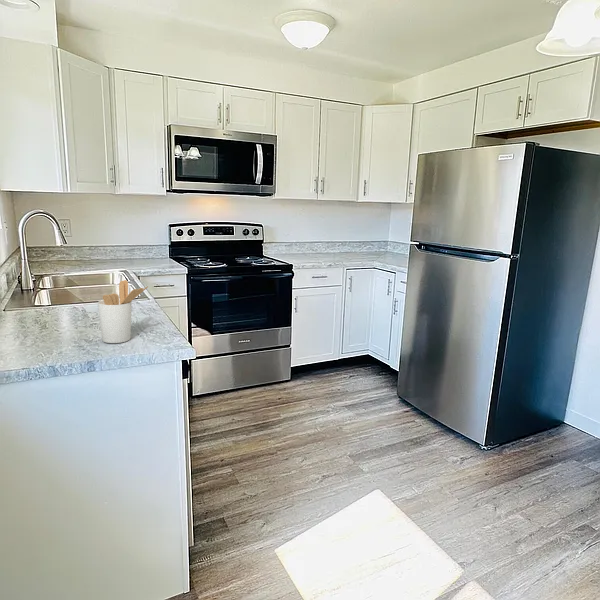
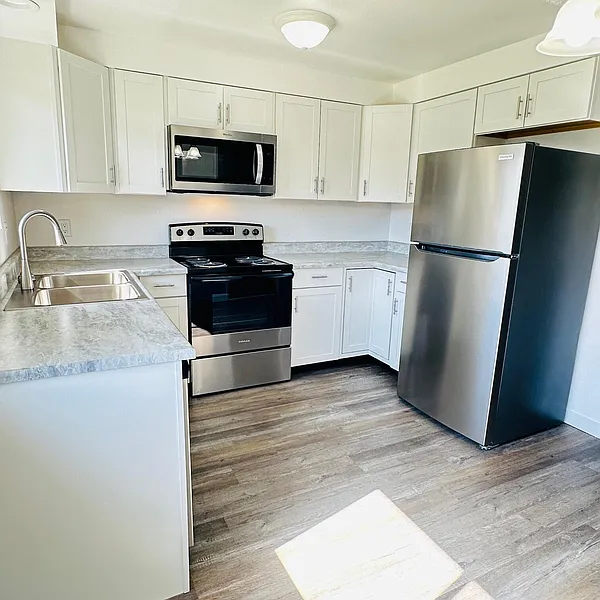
- utensil holder (123, 311)
